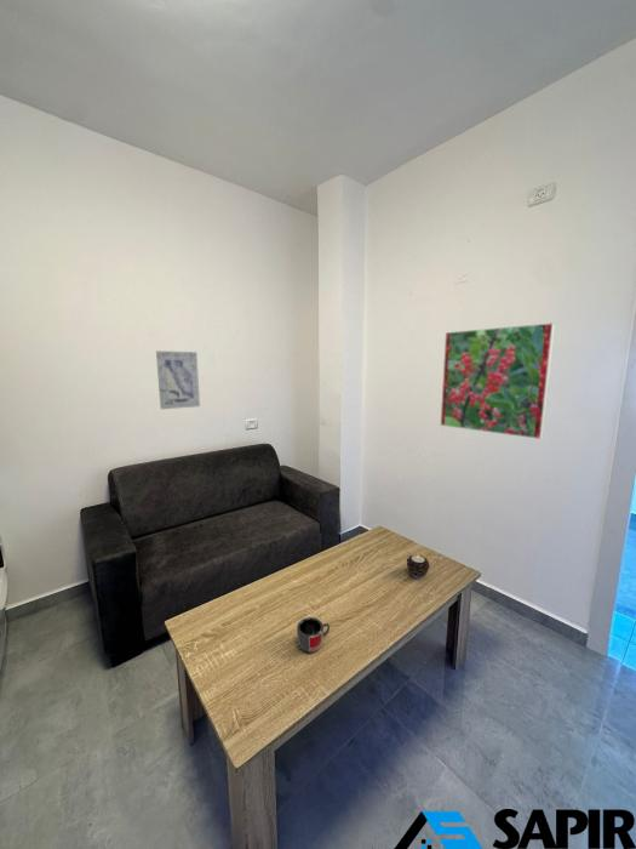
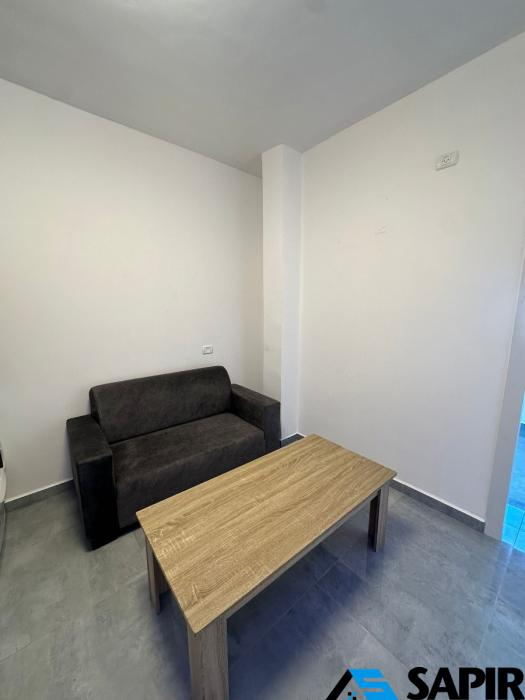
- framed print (489, 381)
- candle (417, 564)
- wall art (178, 380)
- mug (314, 633)
